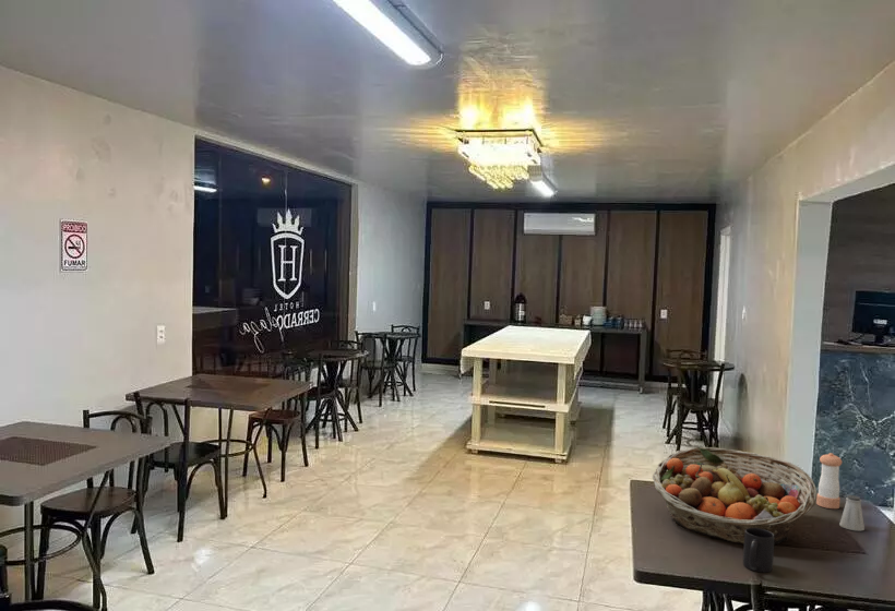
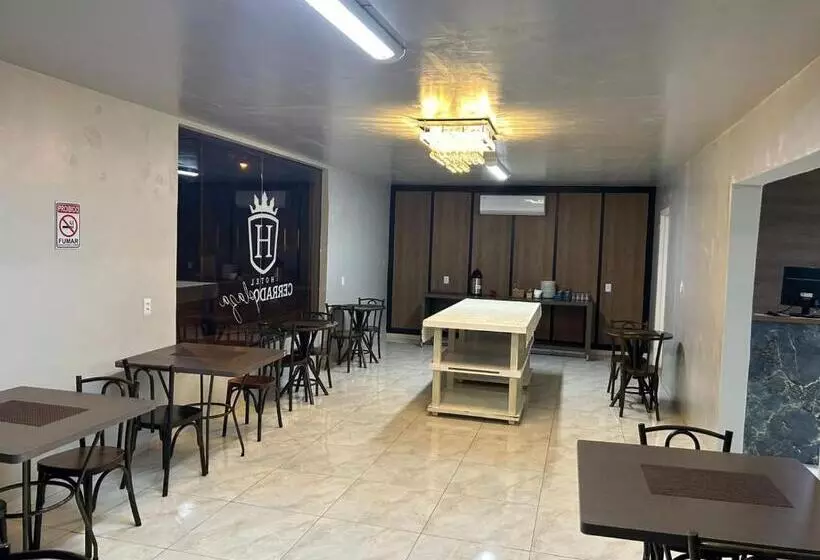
- saltshaker (852, 512)
- mug (756, 552)
- fruit basket (730, 493)
- pepper shaker (830, 479)
